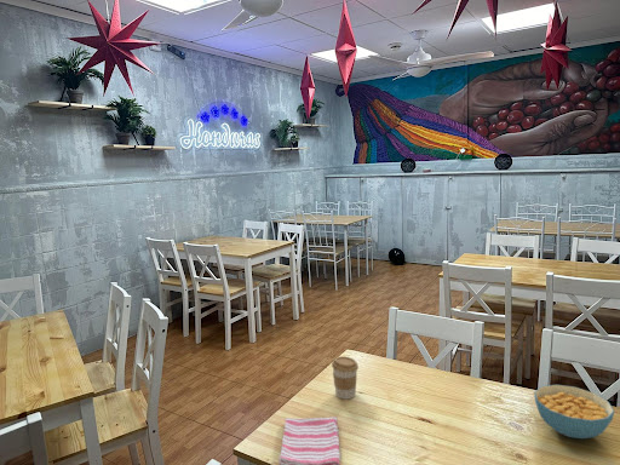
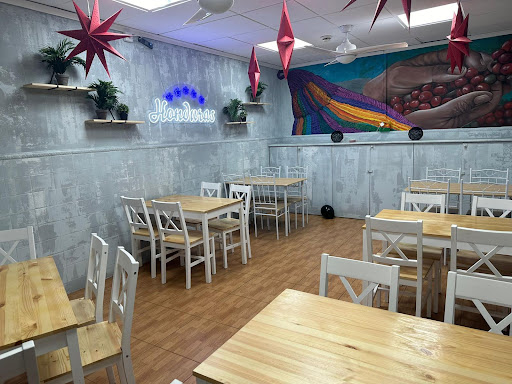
- dish towel (310, 438)
- coffee cup (345, 377)
- cereal bowl (572, 417)
